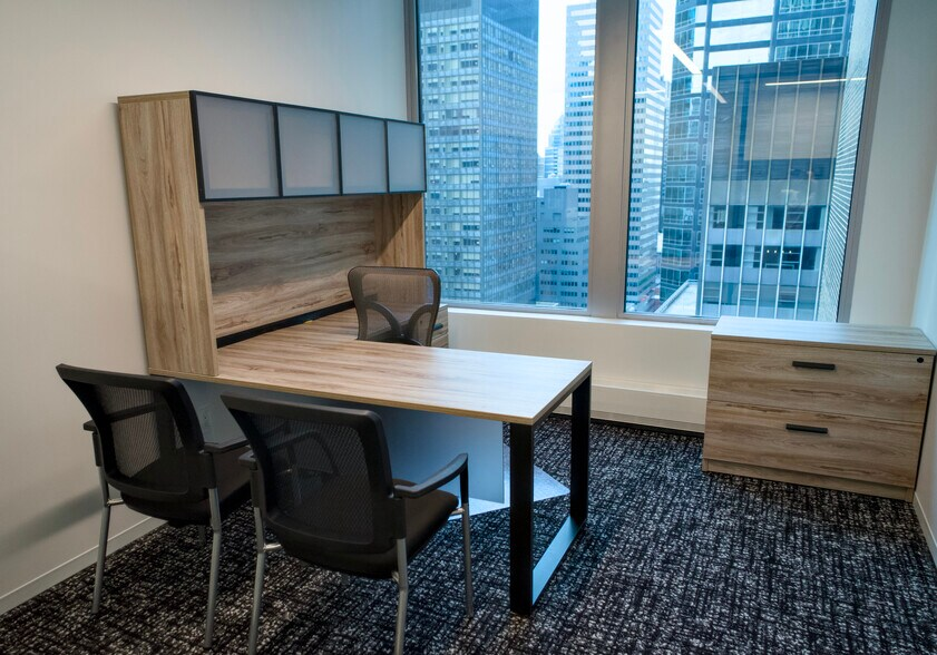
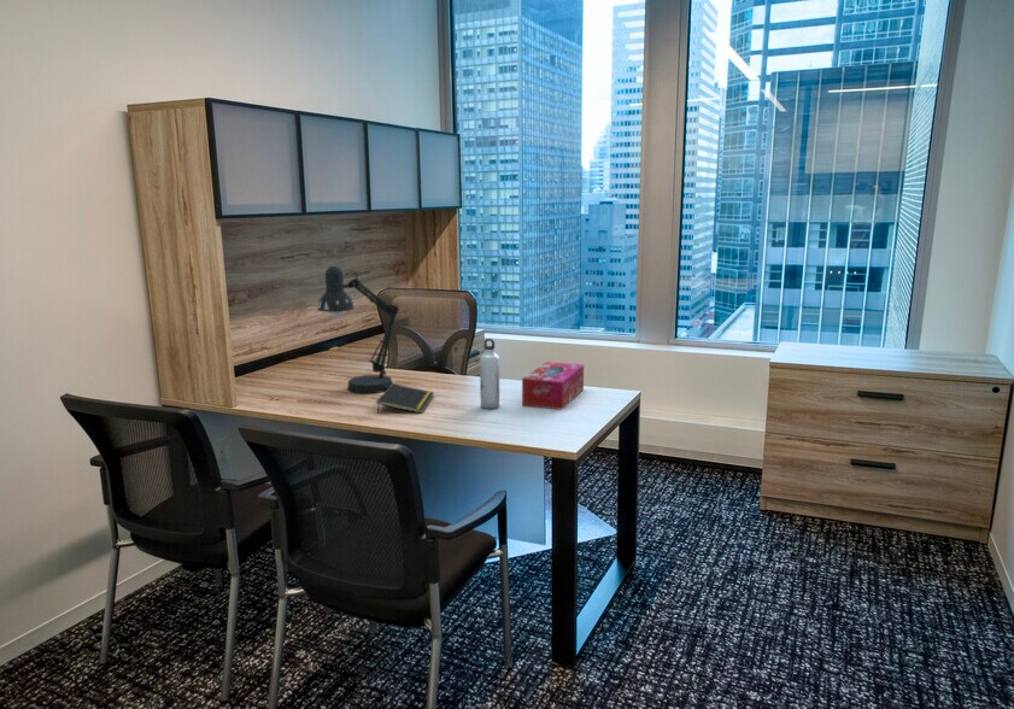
+ desk lamp (352, 309)
+ tissue box (553, 383)
+ notepad (406, 397)
+ water bottle (490, 373)
